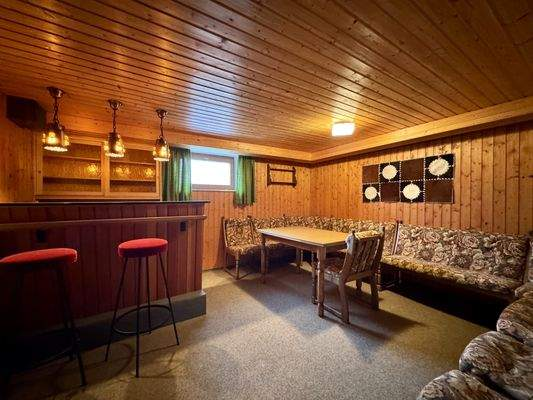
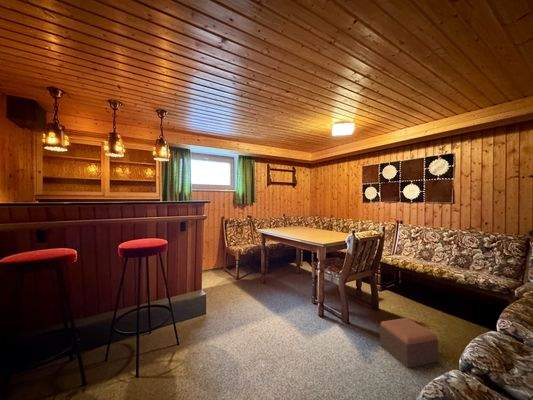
+ footstool (407, 339)
